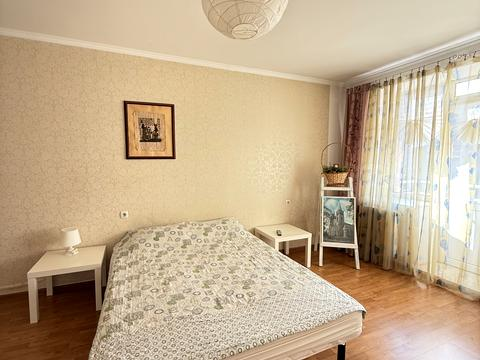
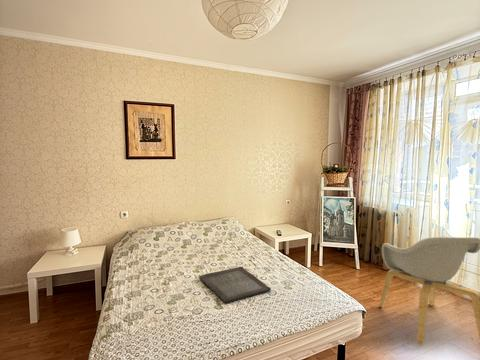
+ serving tray (233, 282)
+ armchair (429, 276)
